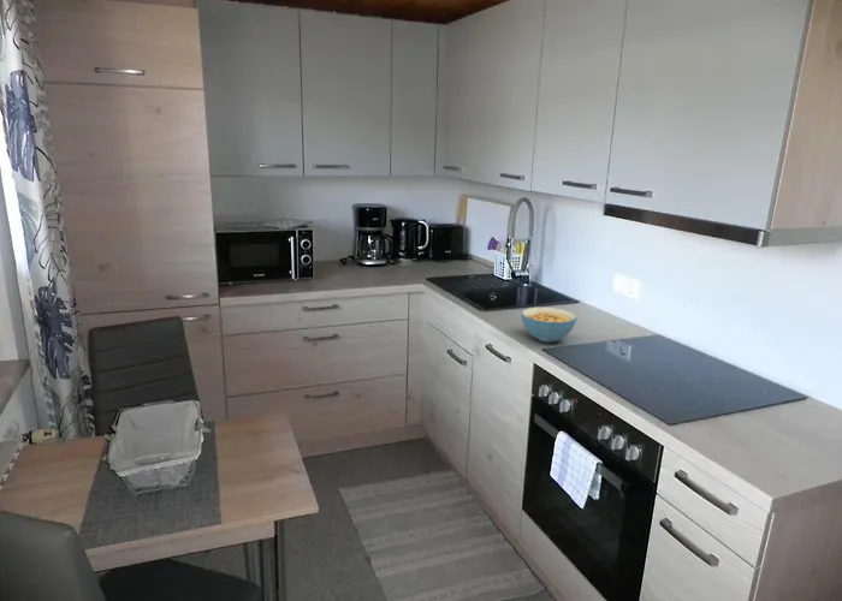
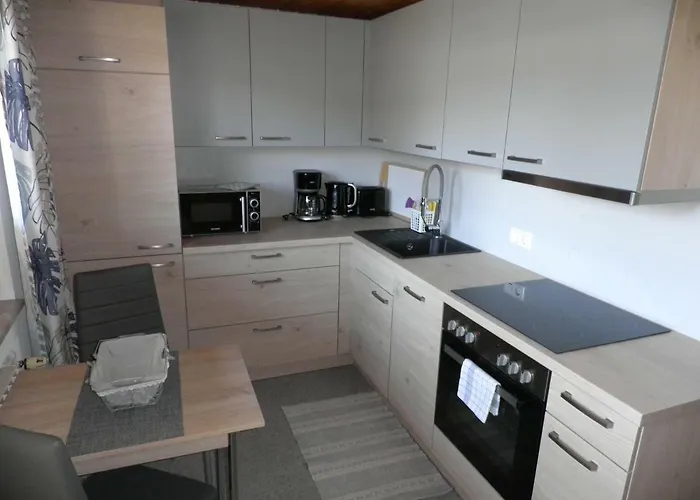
- cereal bowl (547, 327)
